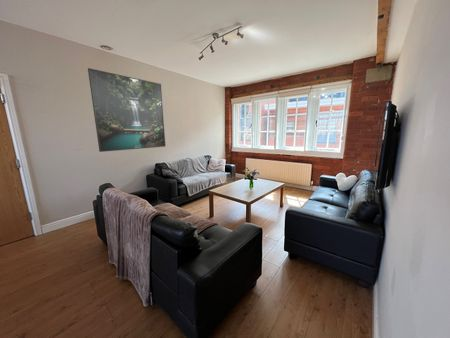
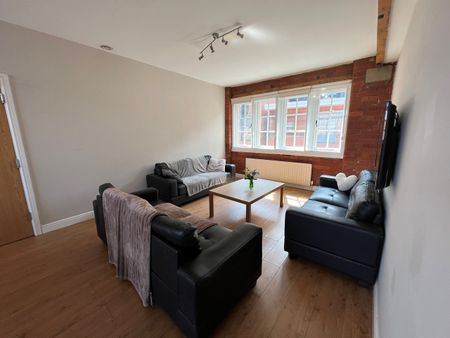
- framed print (133, 114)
